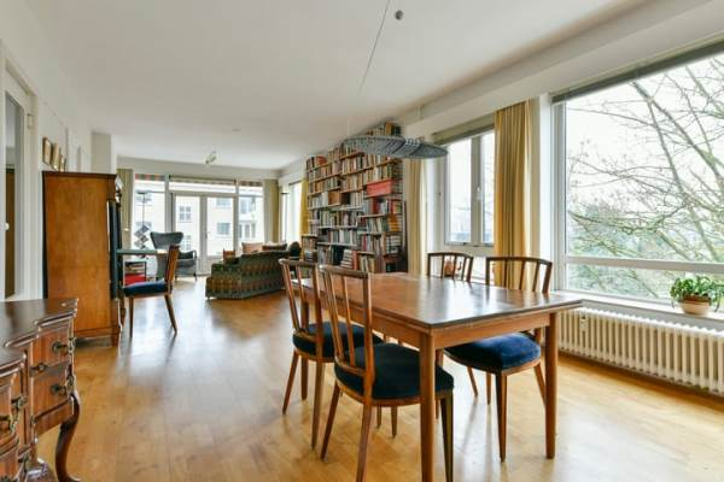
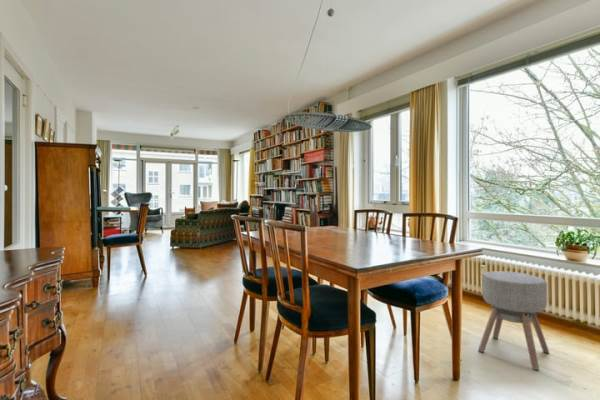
+ ottoman (513, 313)
